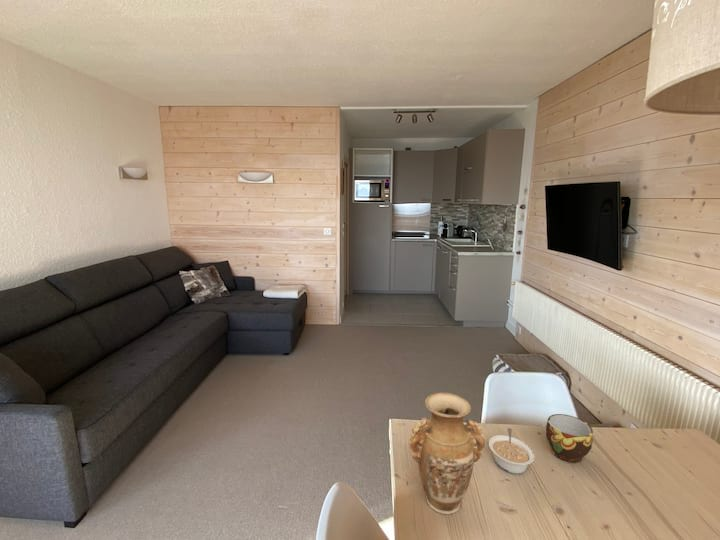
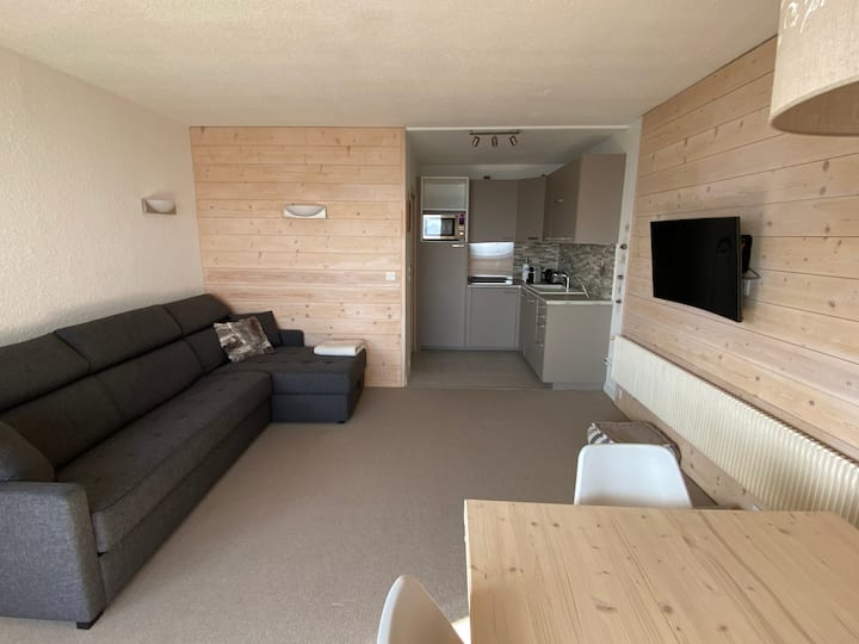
- cup (567, 437)
- legume (509, 453)
- vase (446, 452)
